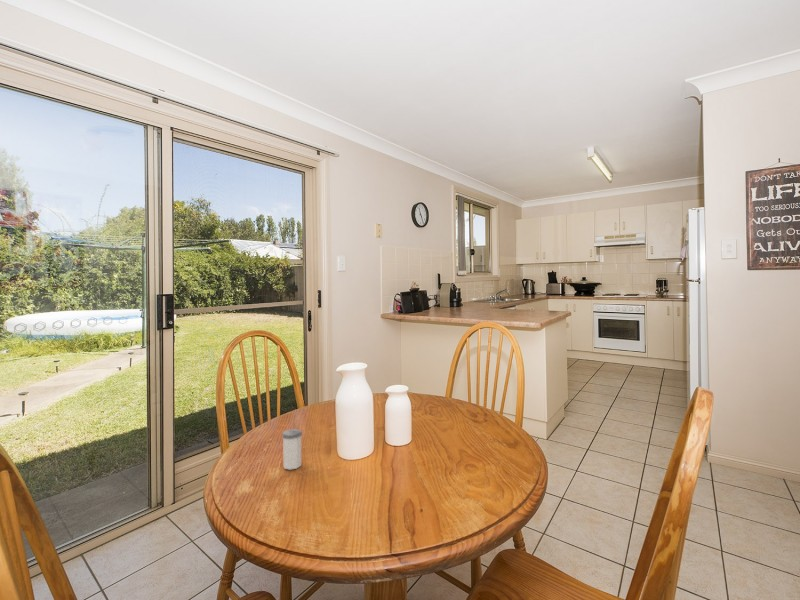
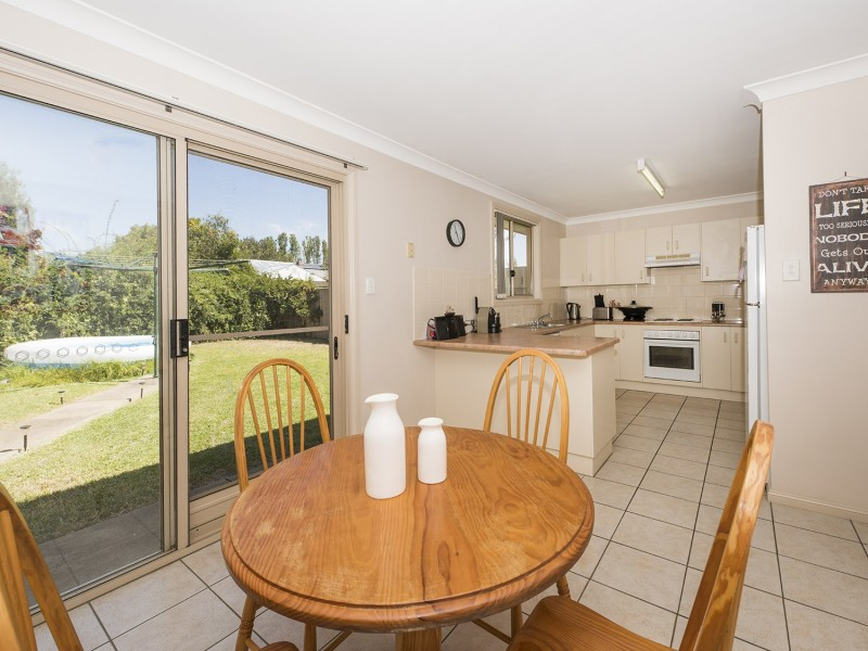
- salt shaker (292, 448)
